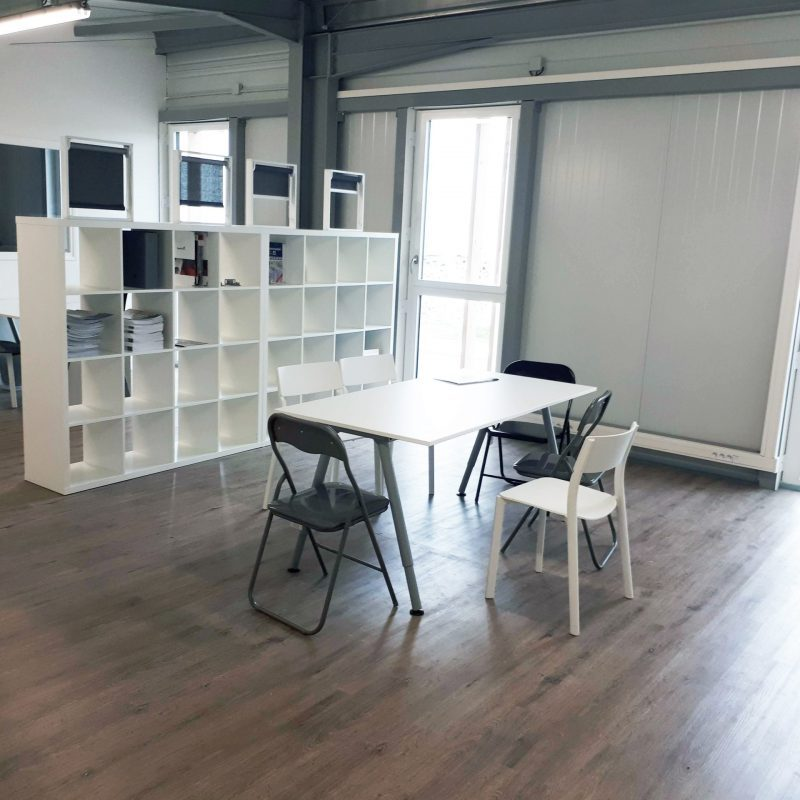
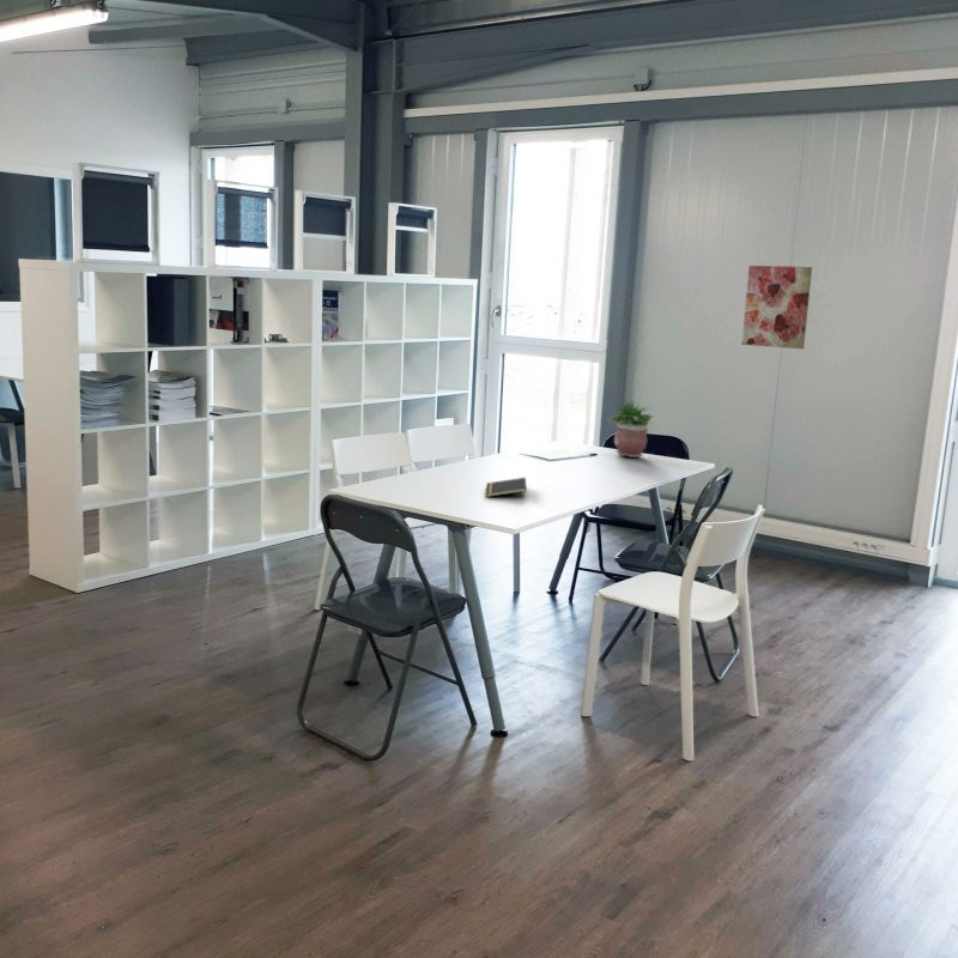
+ potted plant (632, 428)
+ wall art (776, 307)
+ notepad (505, 486)
